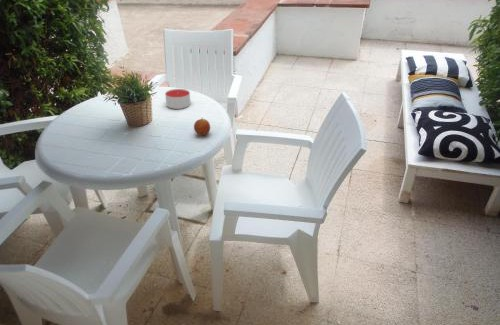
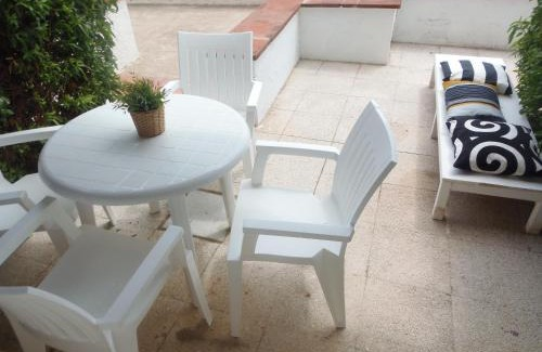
- fruit (202, 126)
- candle (177, 98)
